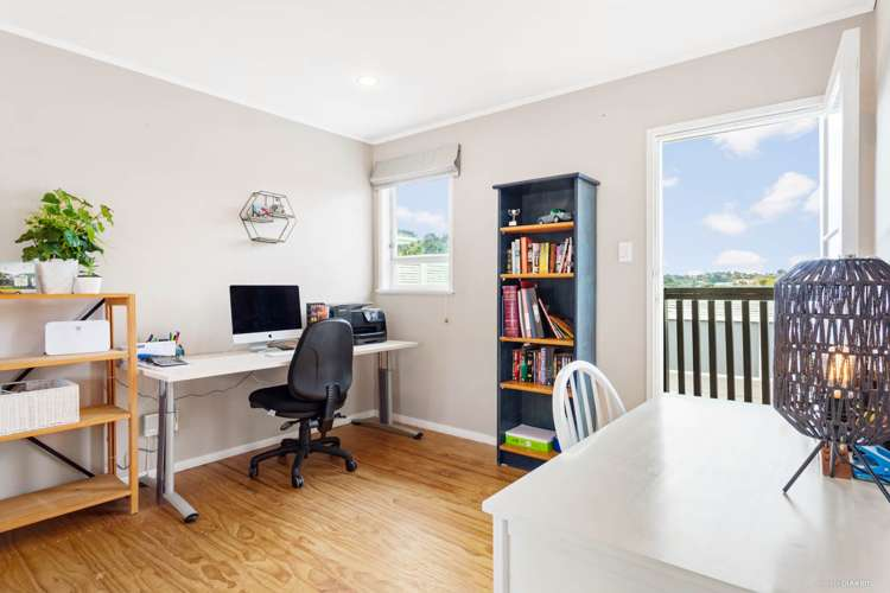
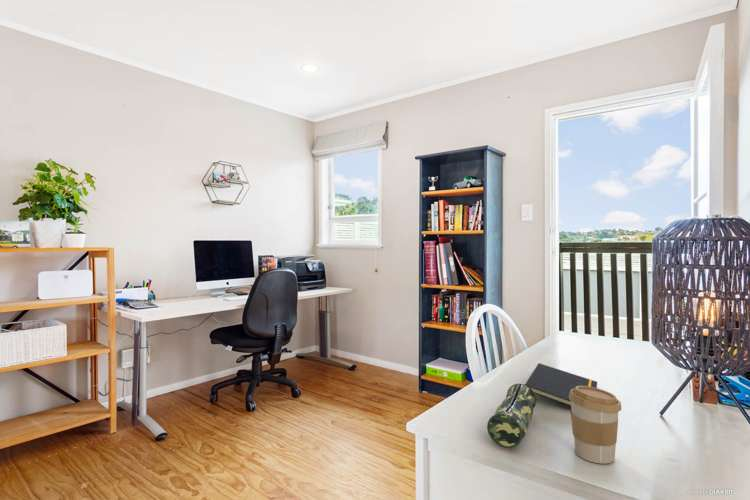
+ notepad (562, 385)
+ pencil case (513, 414)
+ coffee cup (594, 422)
